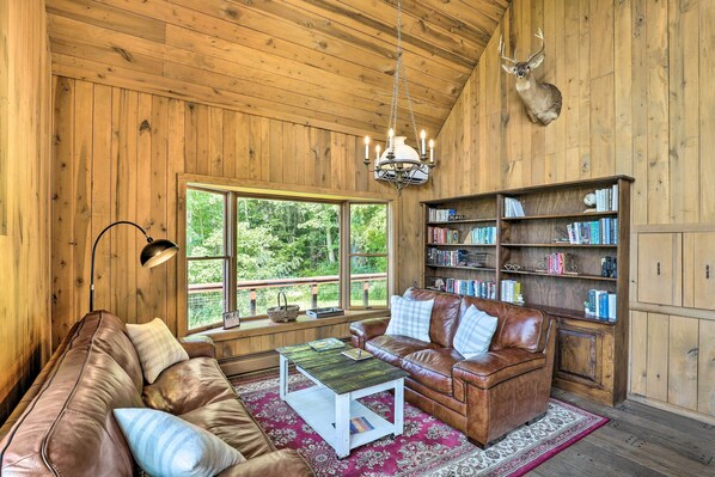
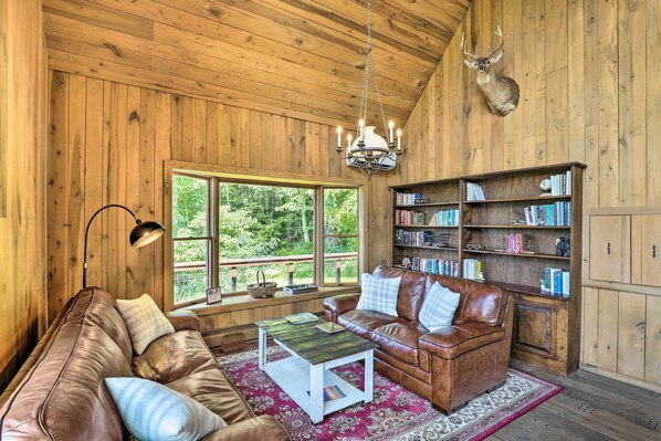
+ basket (233, 335)
